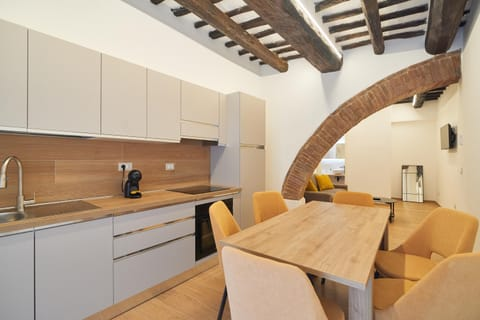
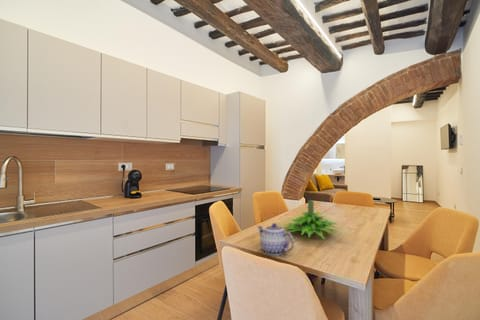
+ plant (311, 217)
+ teapot (274, 237)
